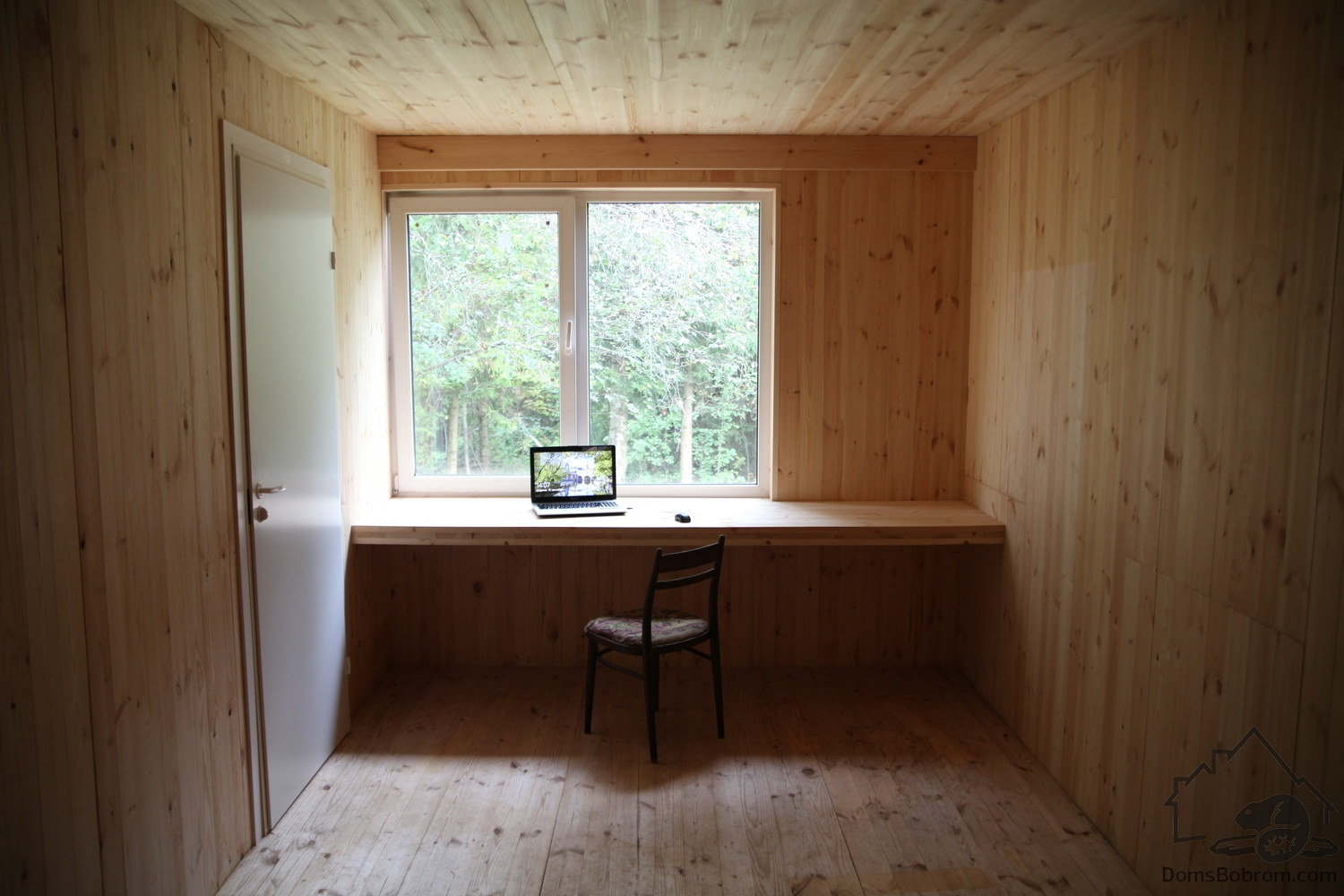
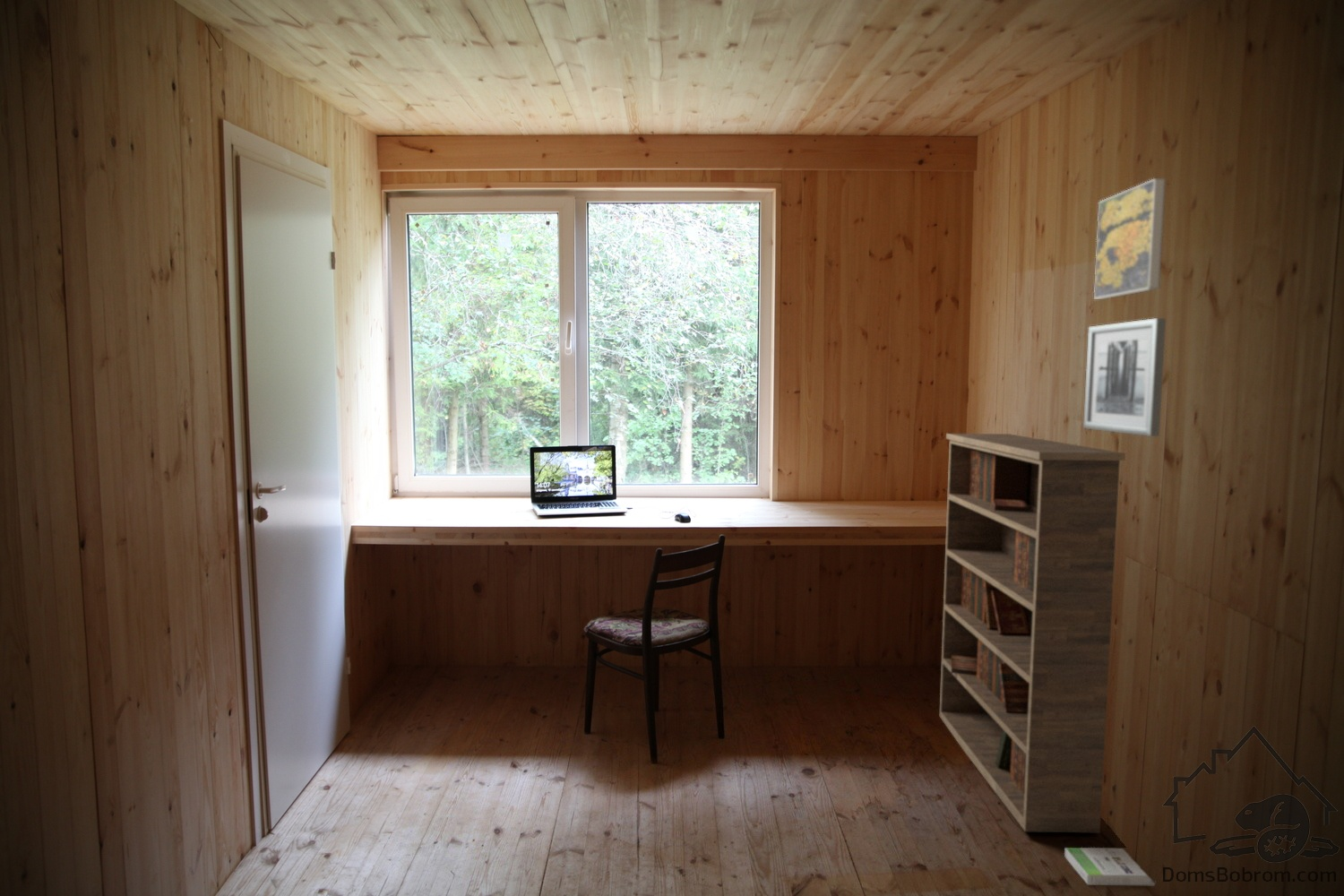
+ box (1108, 866)
+ wall art (1121, 377)
+ bookshelf (1013, 607)
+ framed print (1127, 243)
